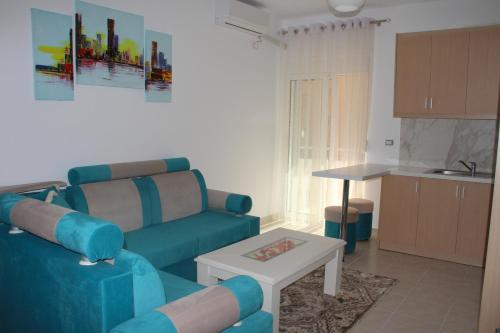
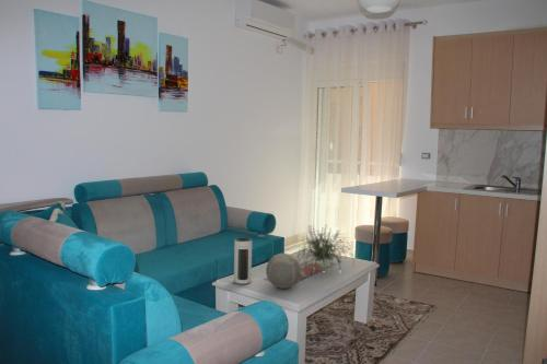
+ speaker (243, 259)
+ plant (325, 247)
+ decorative orb (283, 270)
